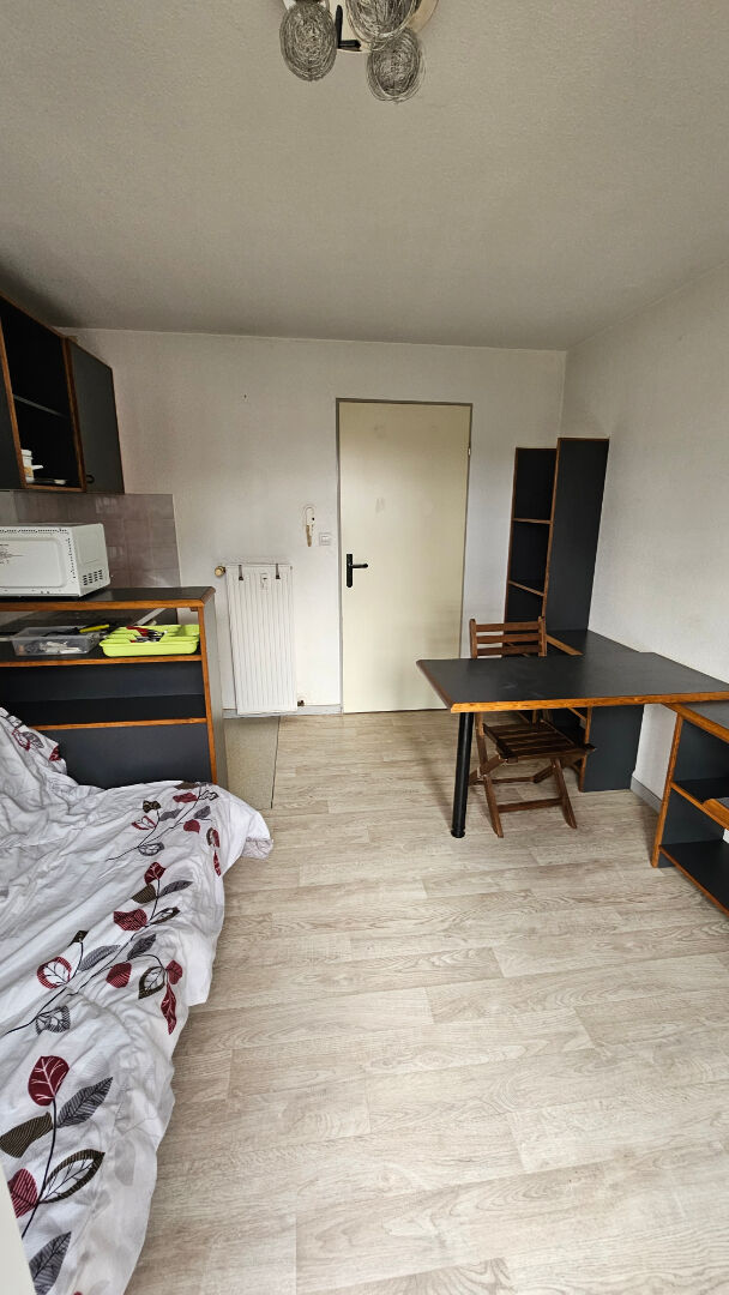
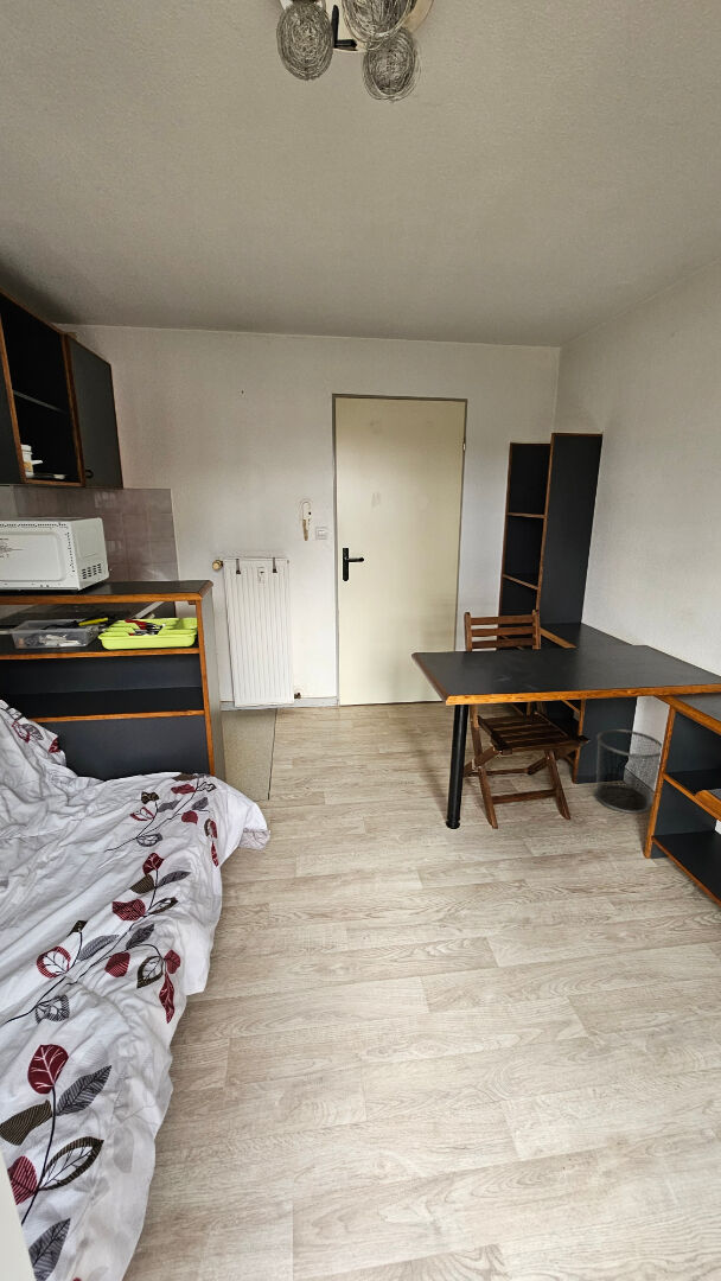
+ waste bin (625, 771)
